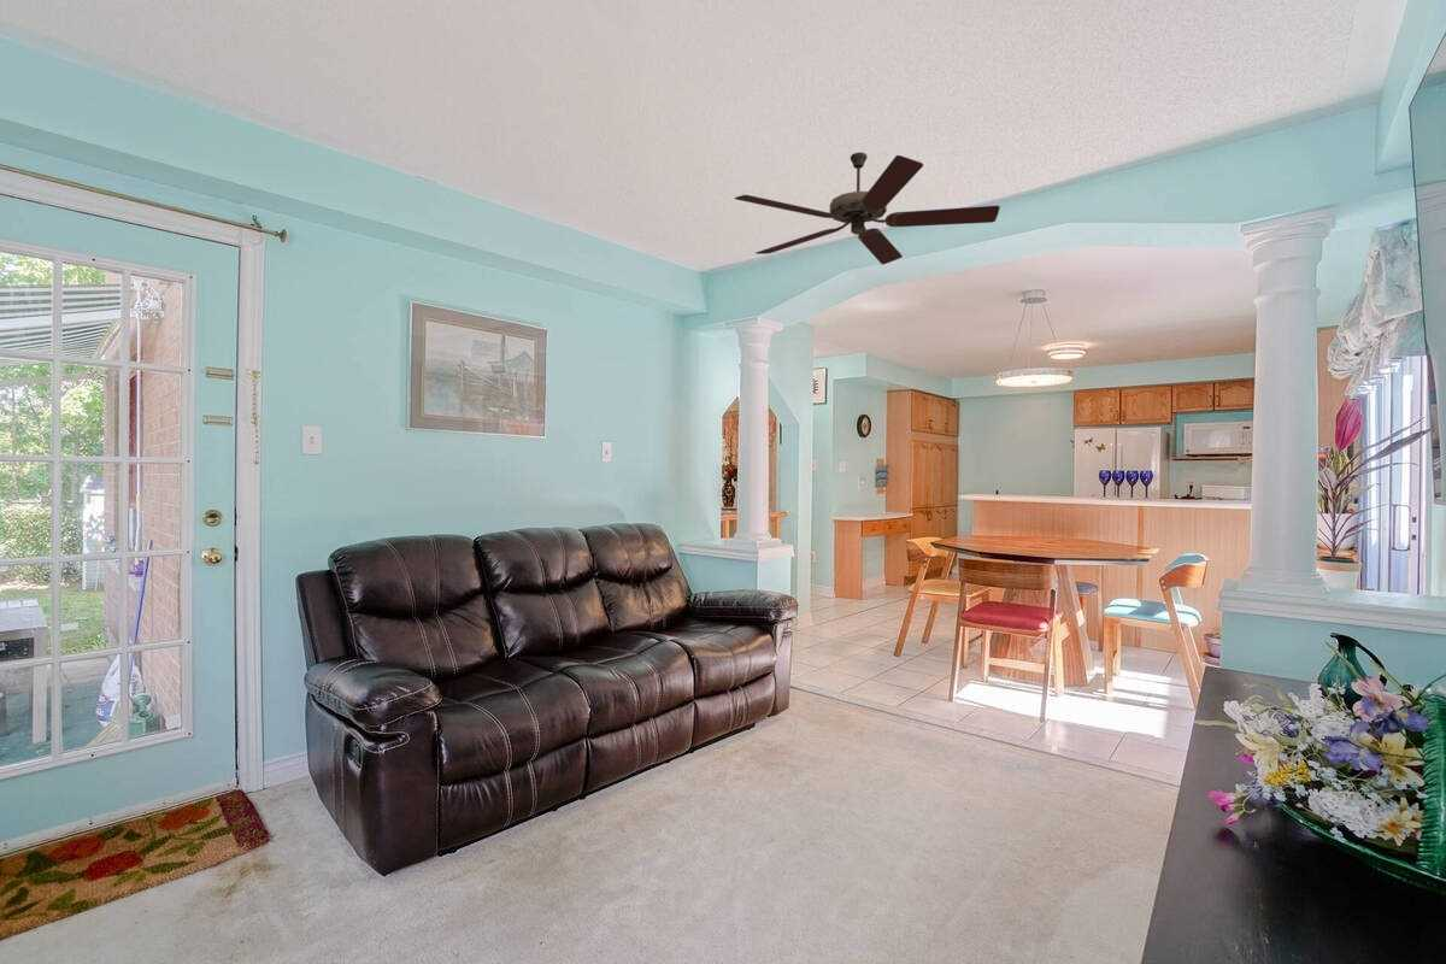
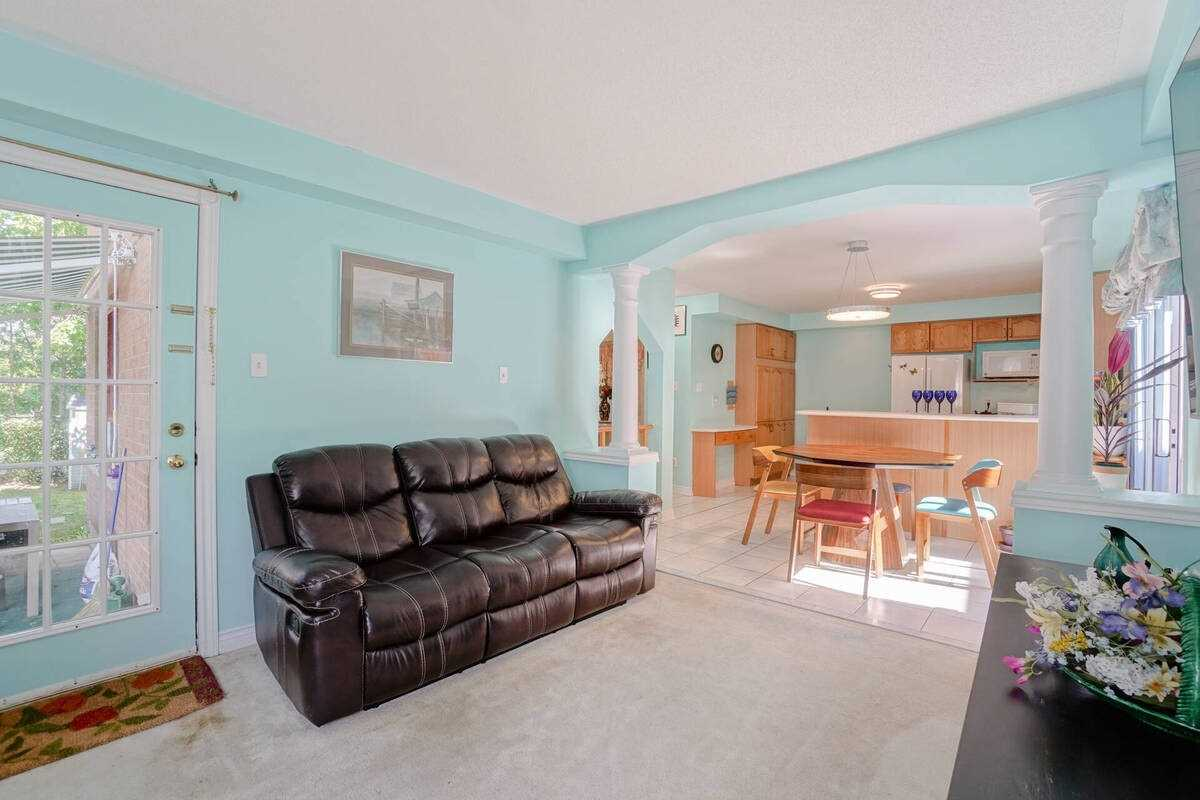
- ceiling fan (866, 194)
